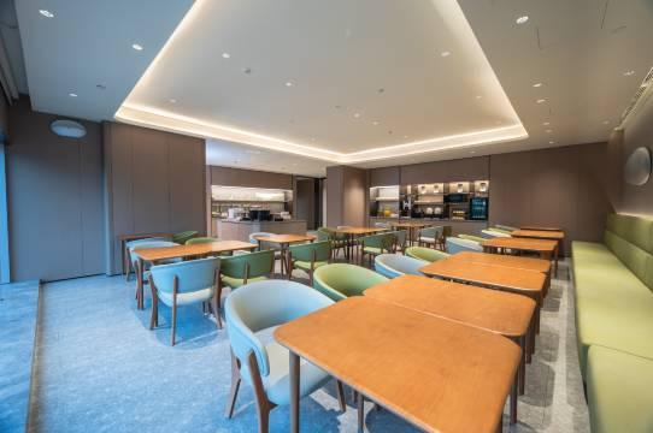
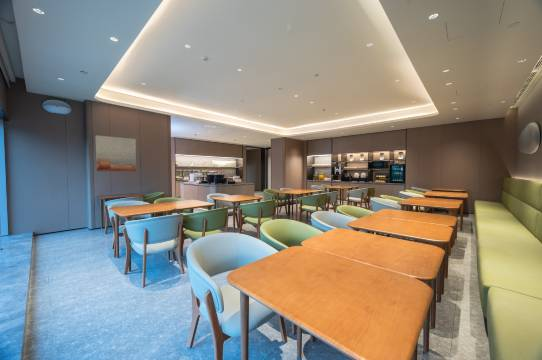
+ wall art (116, 154)
